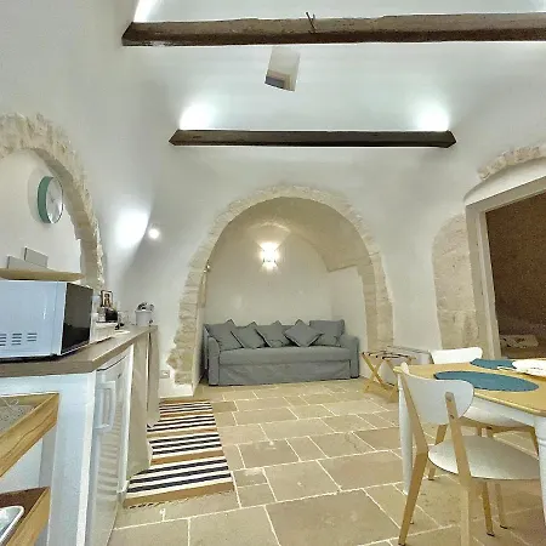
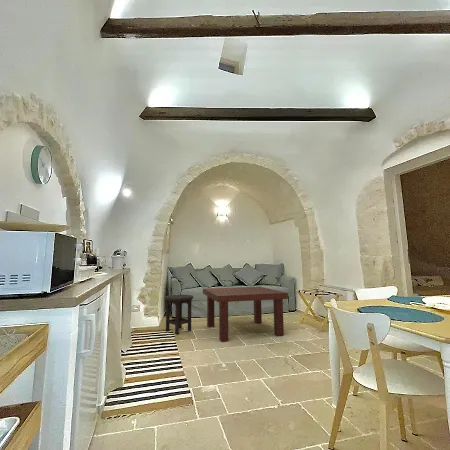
+ stool (178, 313)
+ coffee table (242, 300)
